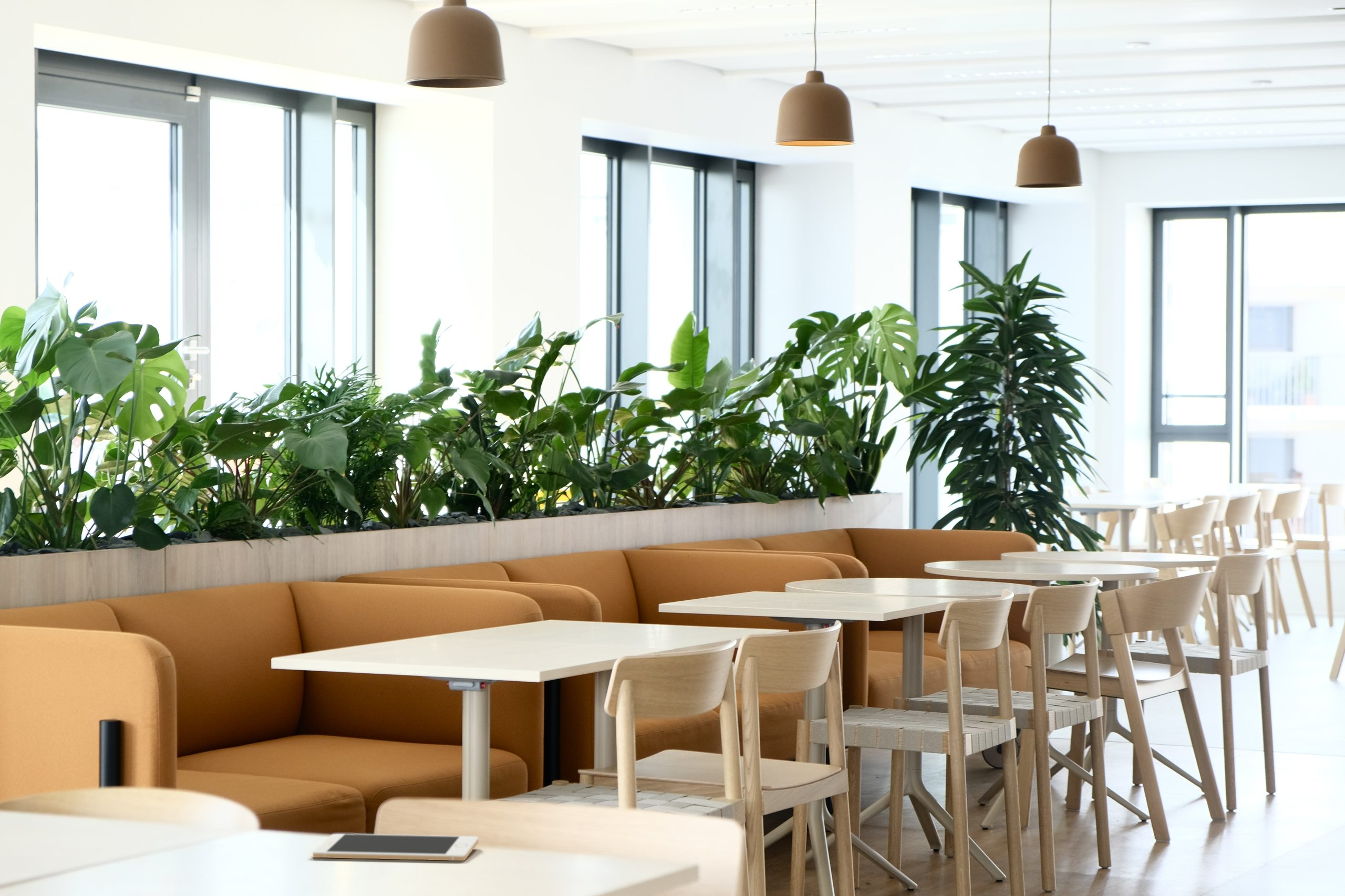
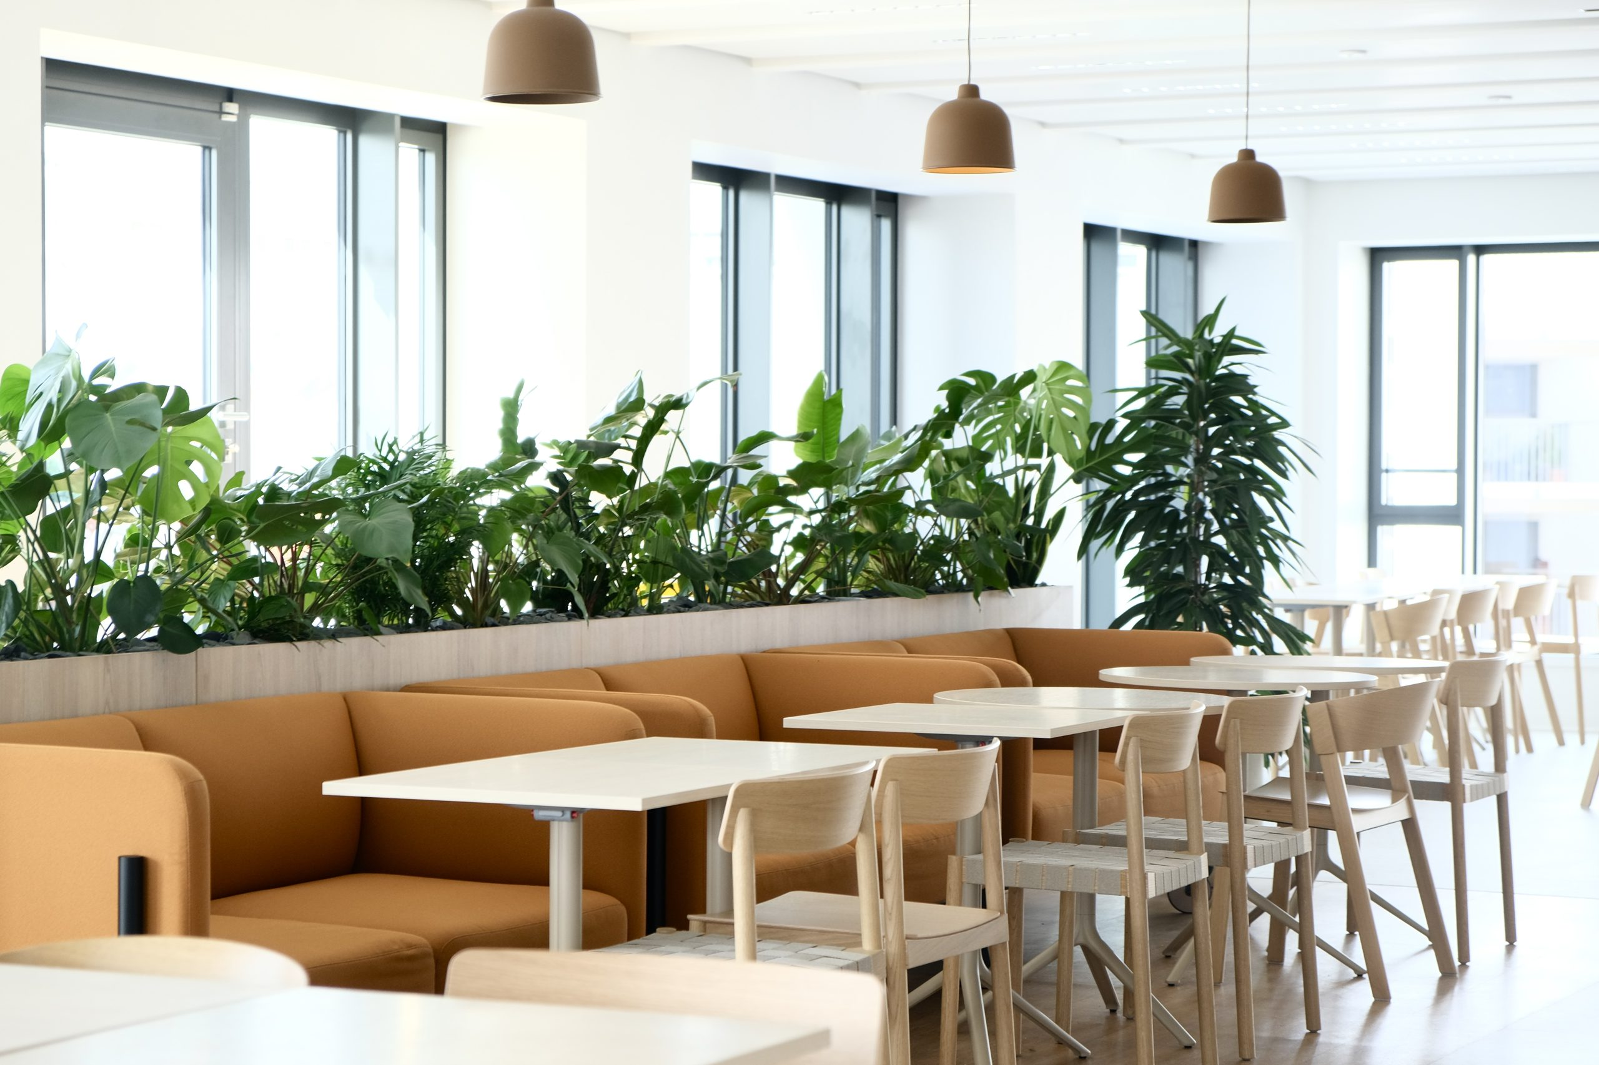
- cell phone (397, 847)
